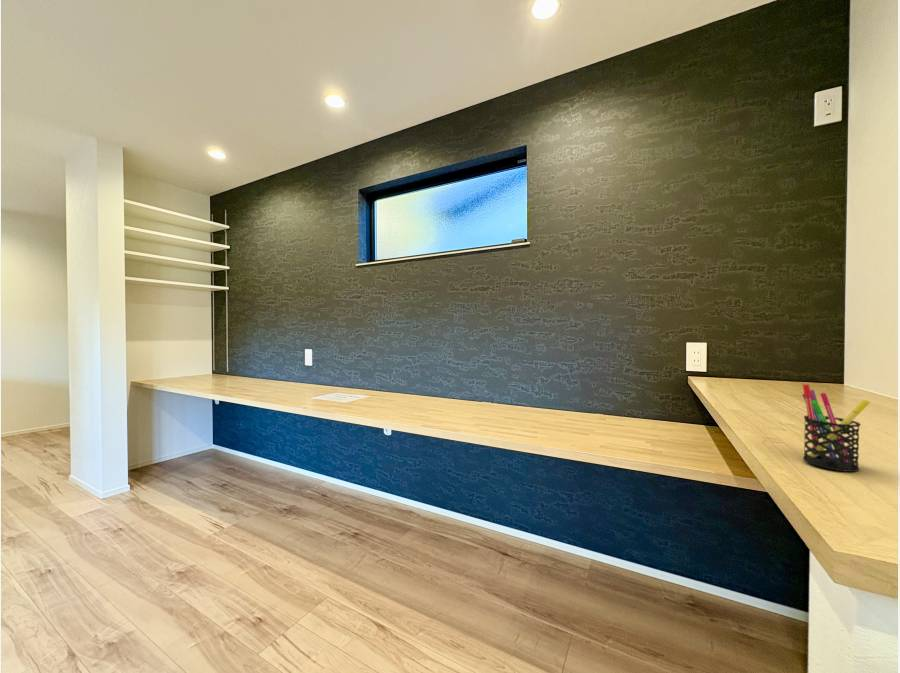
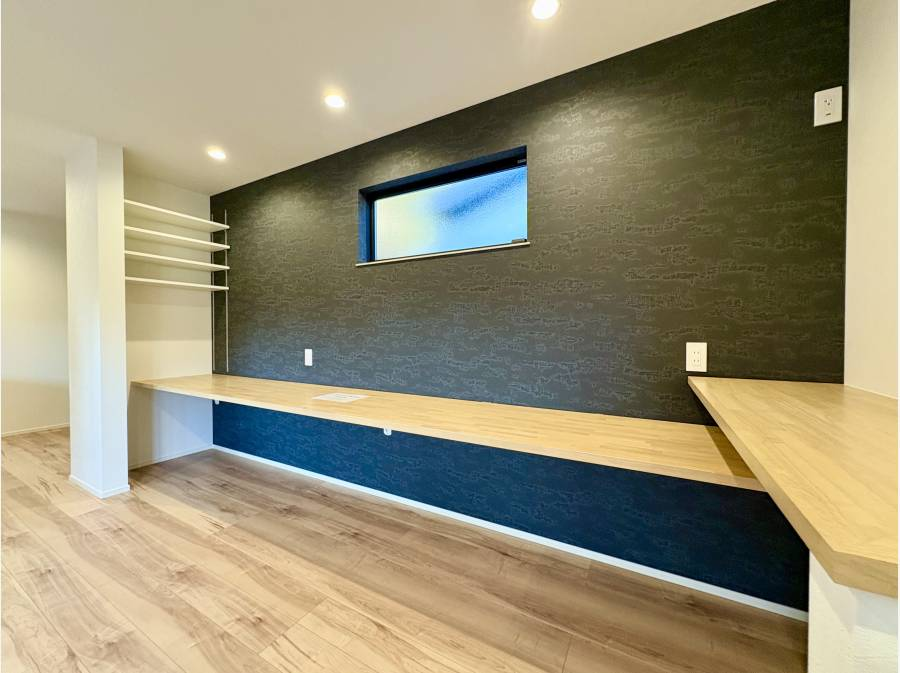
- pen holder (825, 425)
